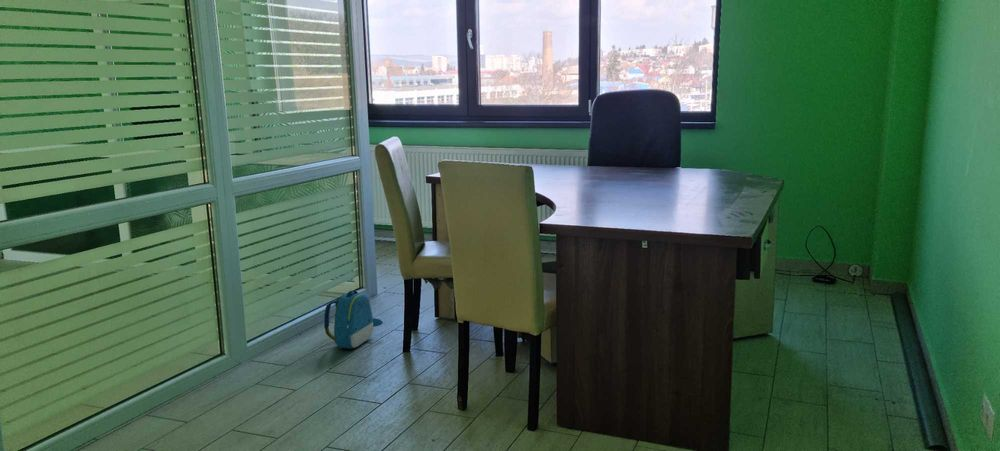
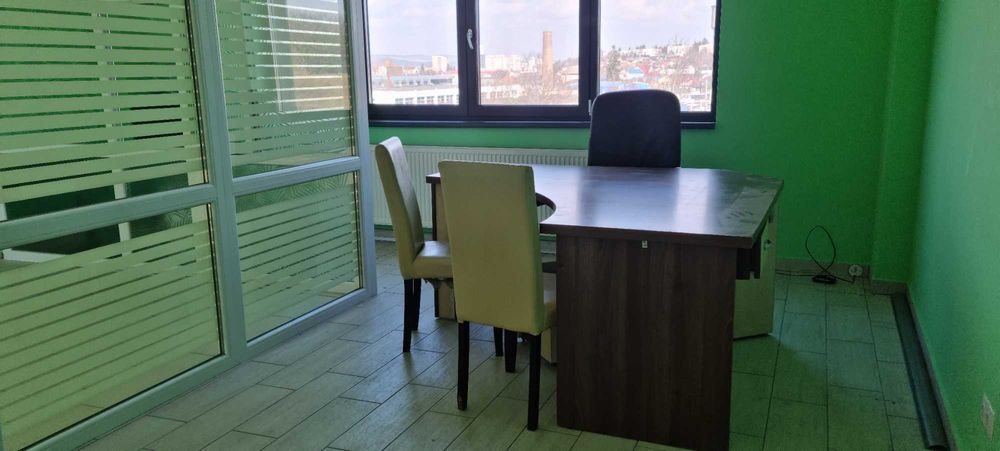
- backpack (351, 316)
